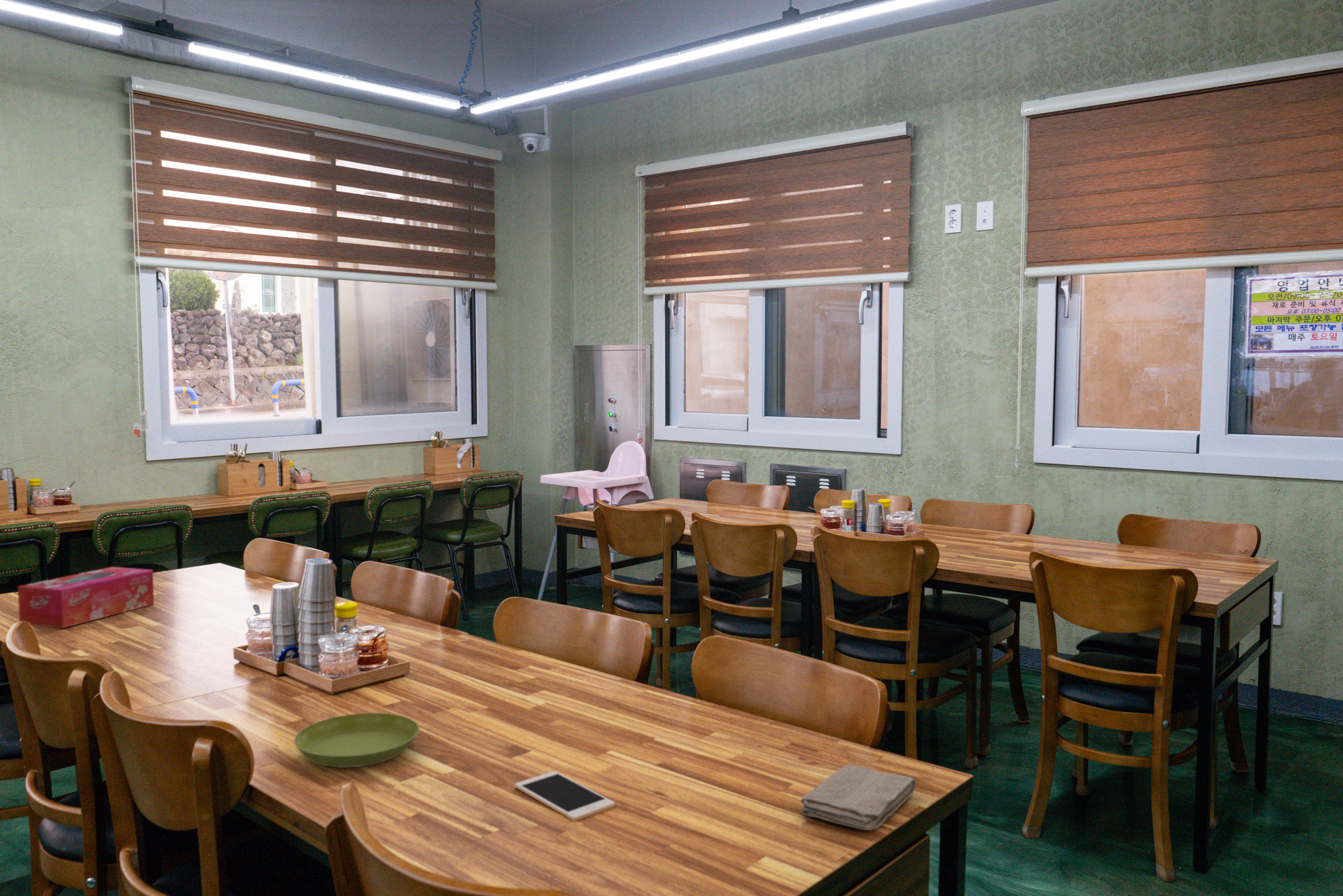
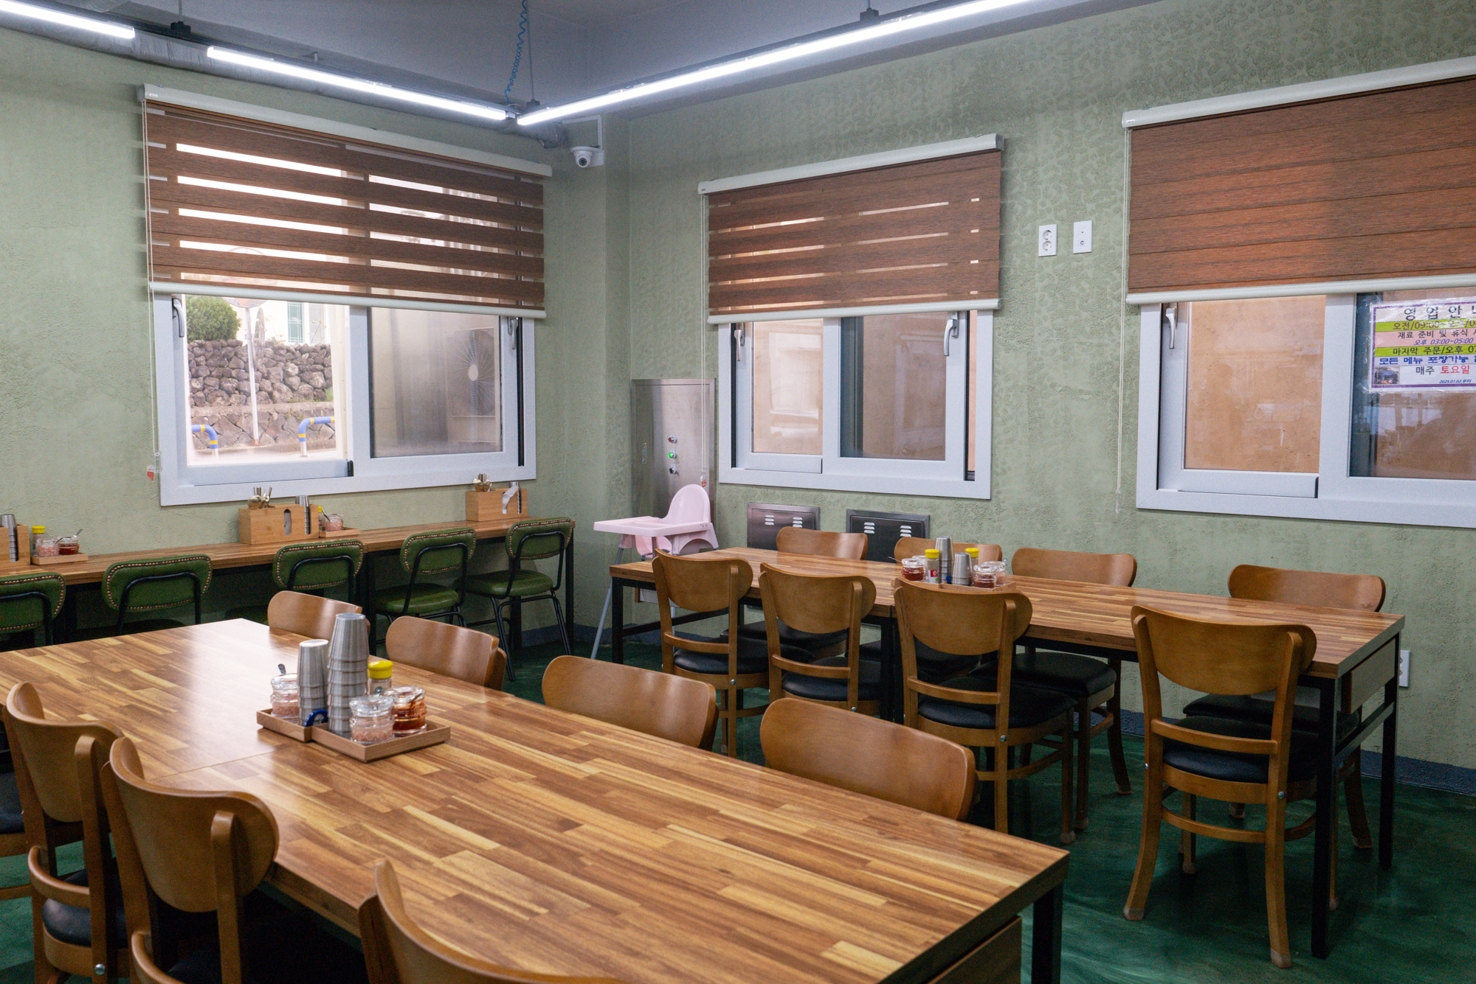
- washcloth (858, 793)
- tissue box (89, 595)
- saucer (358, 741)
- cell phone (563, 795)
